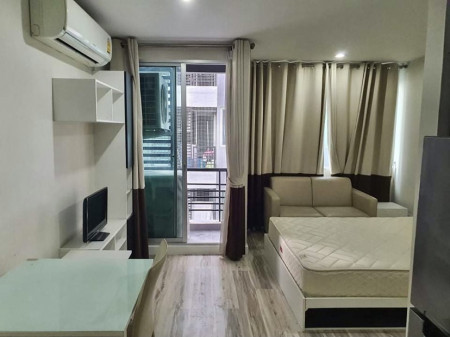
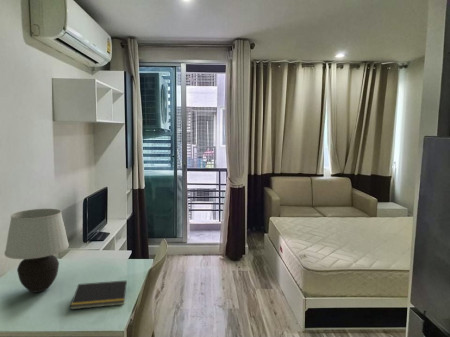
+ table lamp (38, 251)
+ notepad (100, 293)
